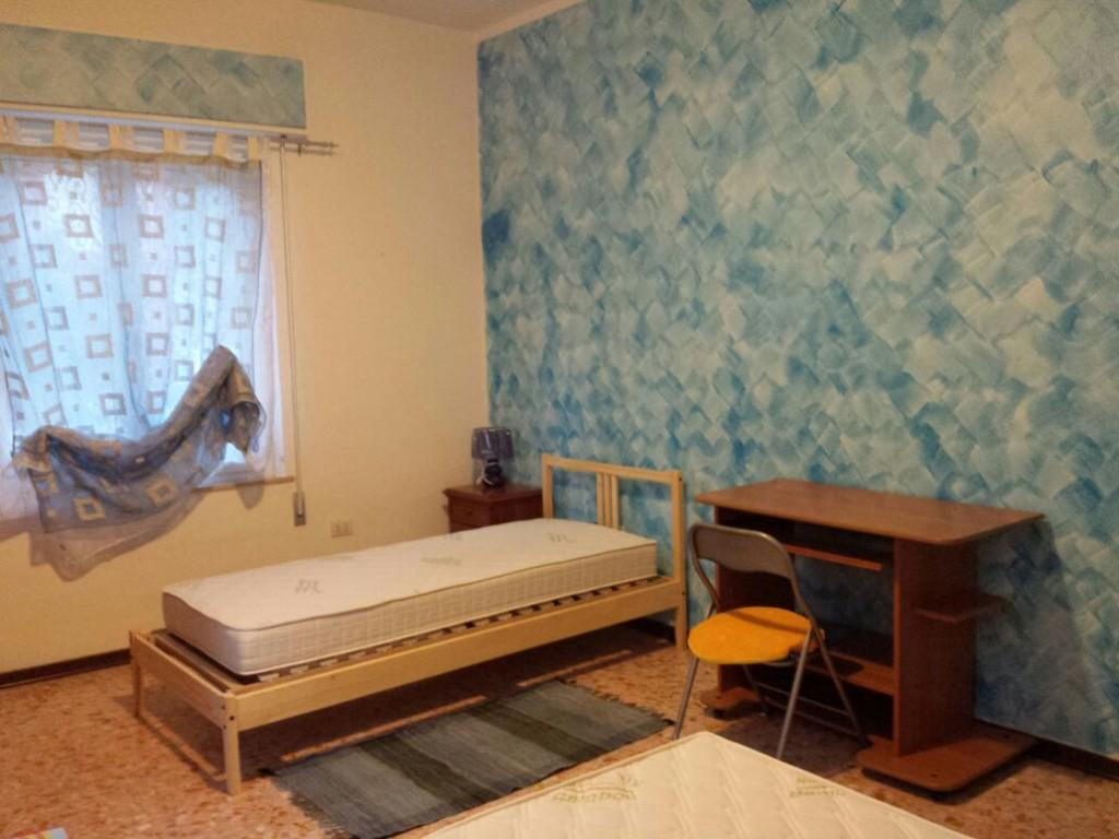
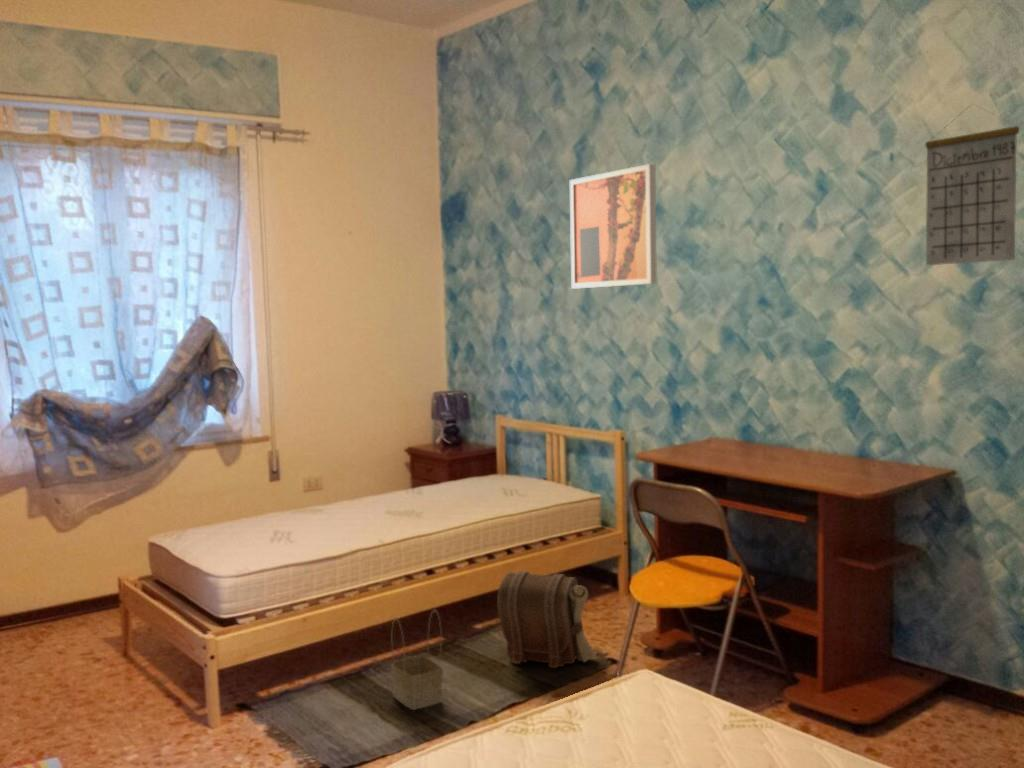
+ pouch (541, 617)
+ calendar (970, 183)
+ wall art (611, 229)
+ basket (417, 656)
